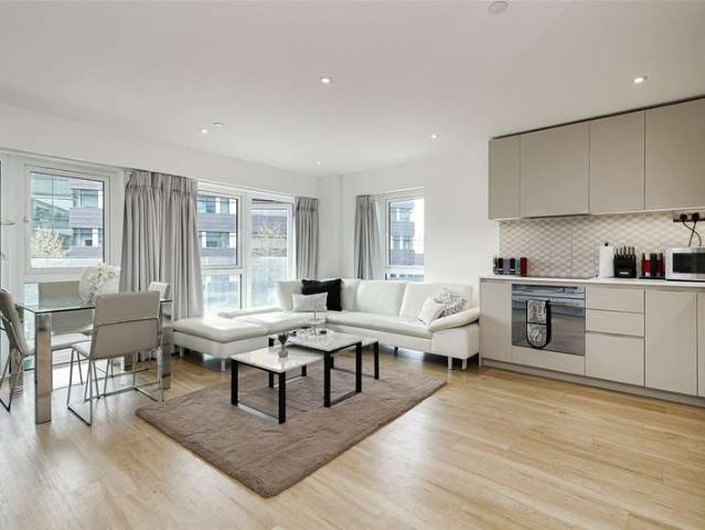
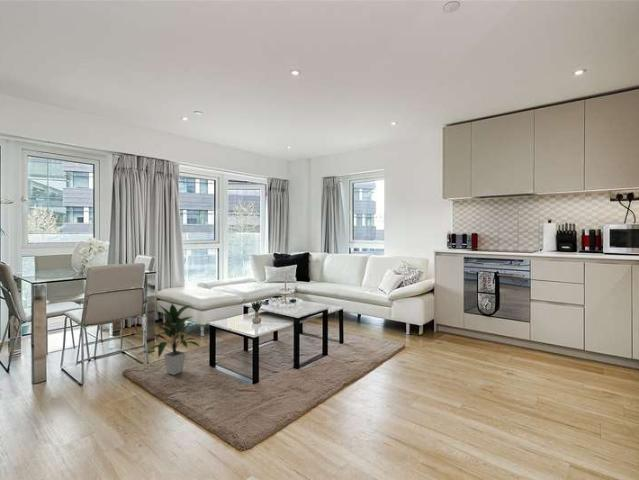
+ indoor plant (174, 336)
